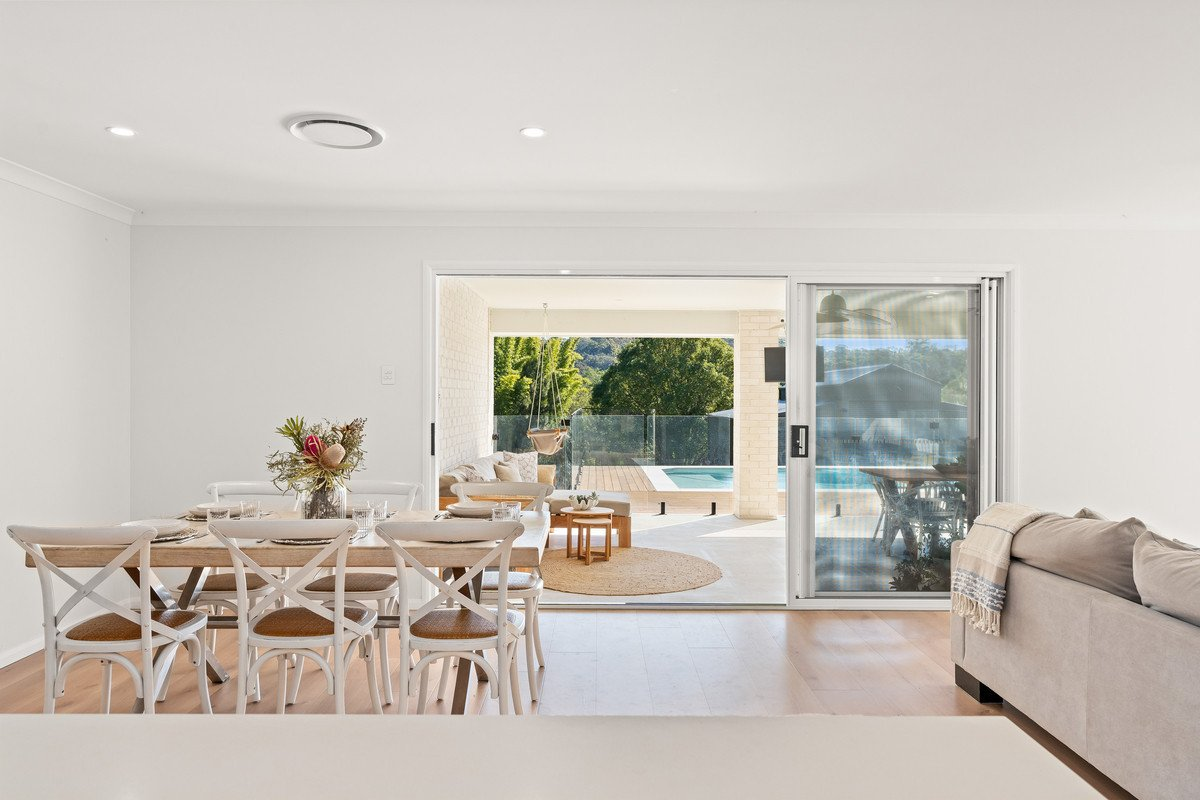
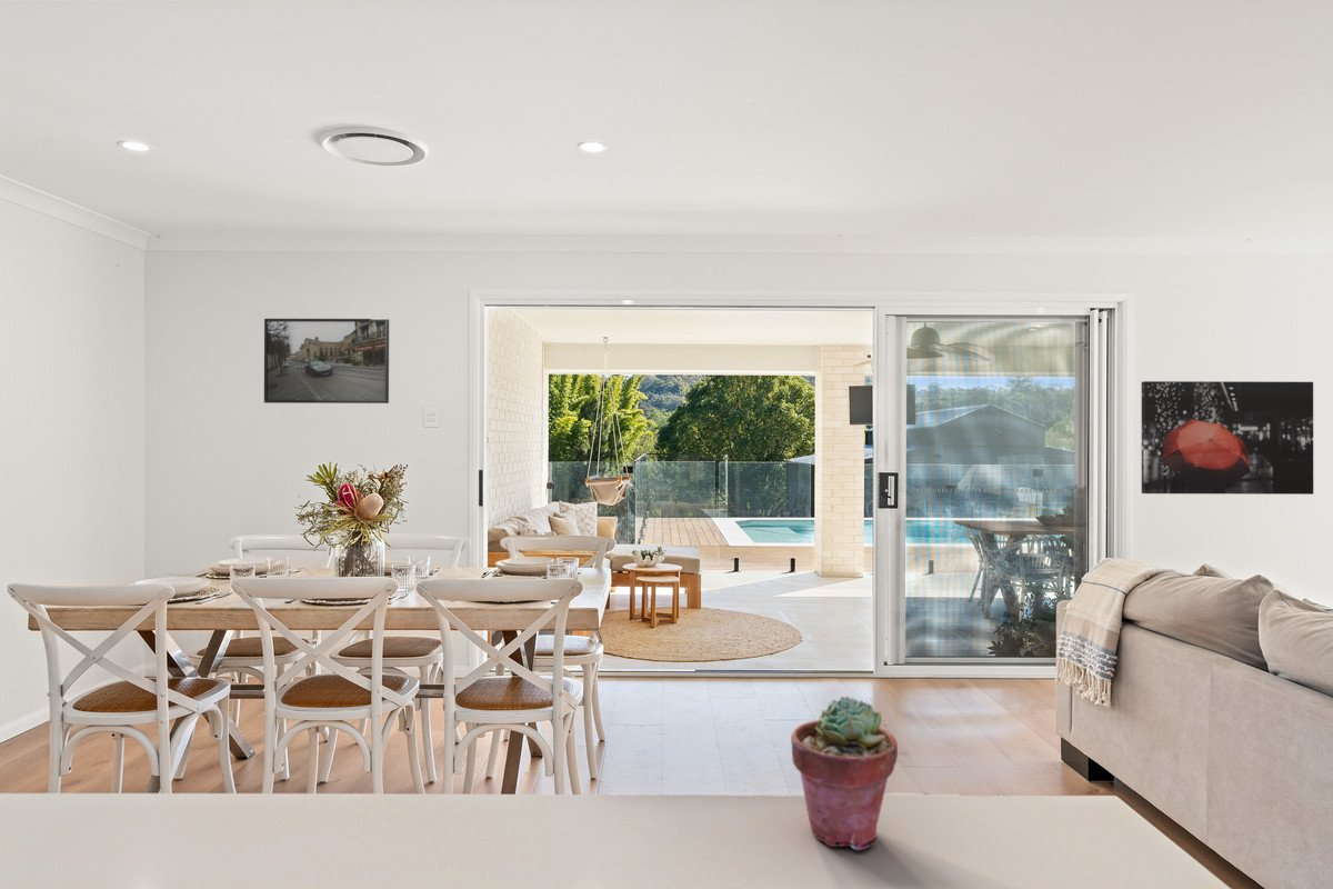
+ potted succulent (843, 765)
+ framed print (327, 360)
+ wall art (1226, 437)
